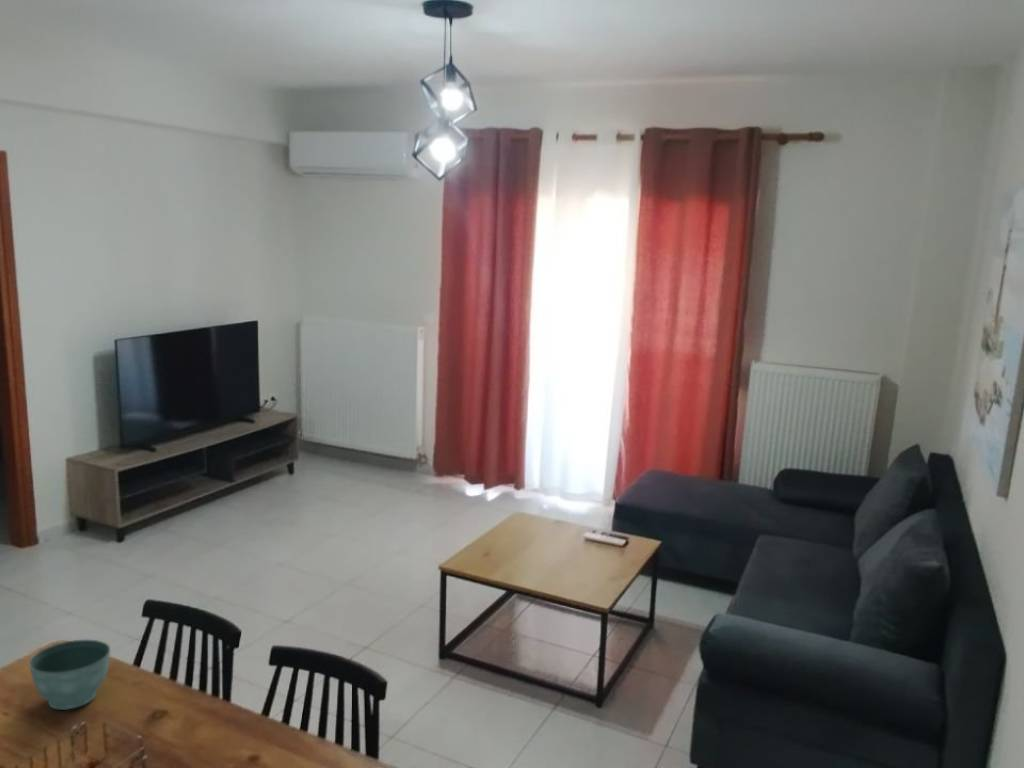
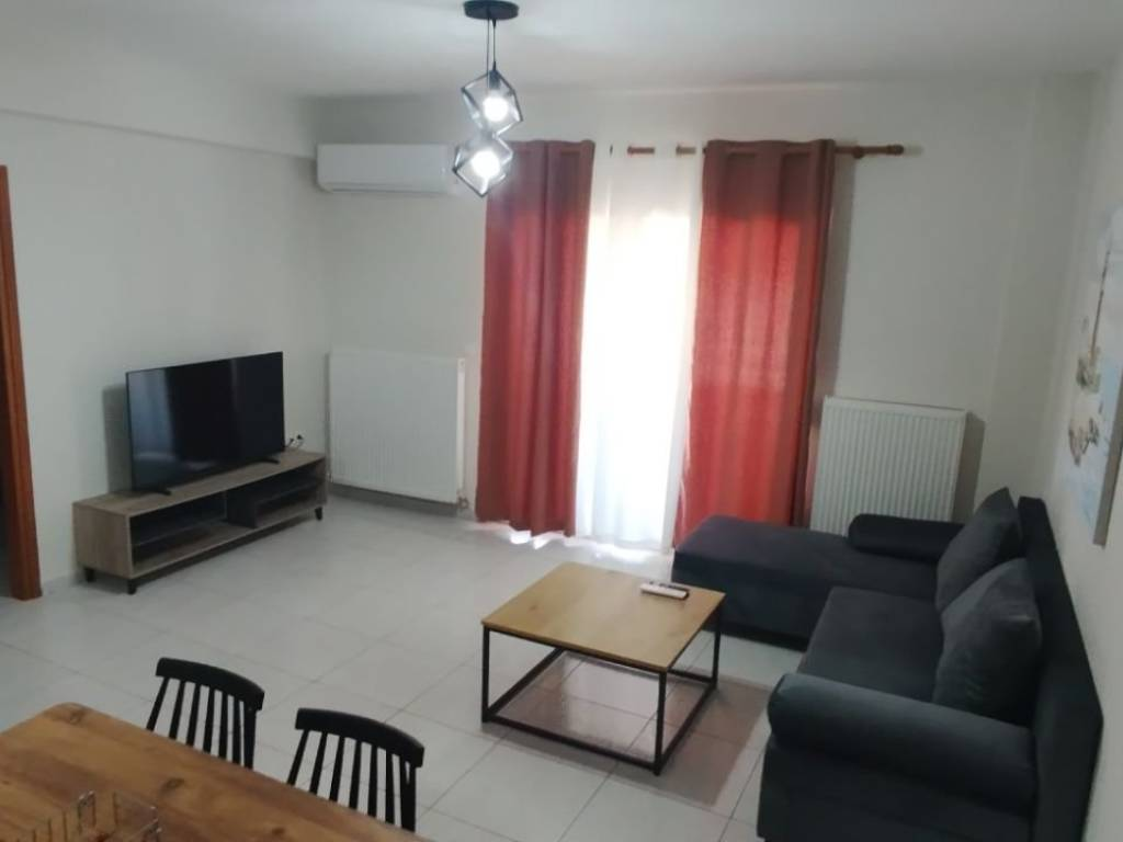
- flower pot (71, 677)
